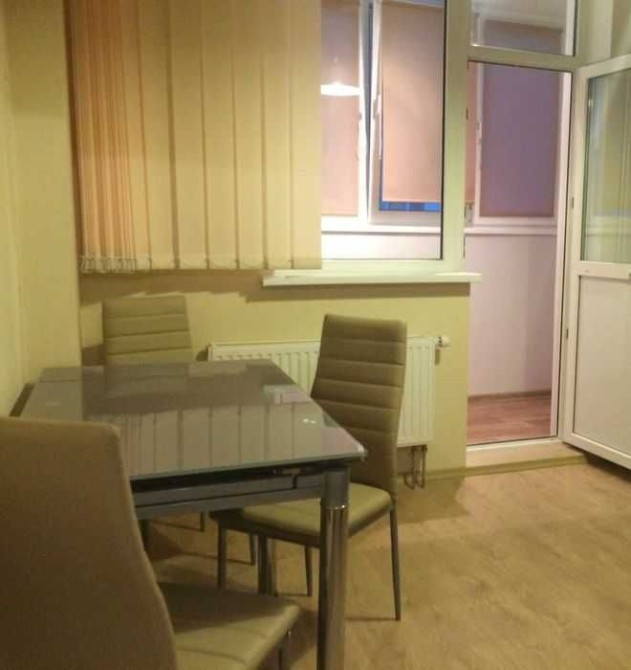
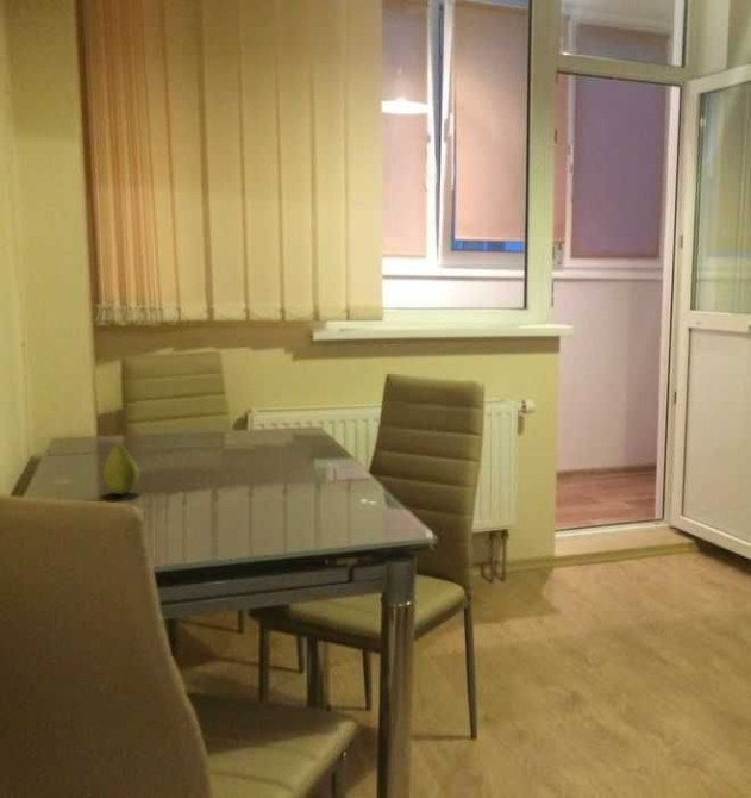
+ fruit (120, 468)
